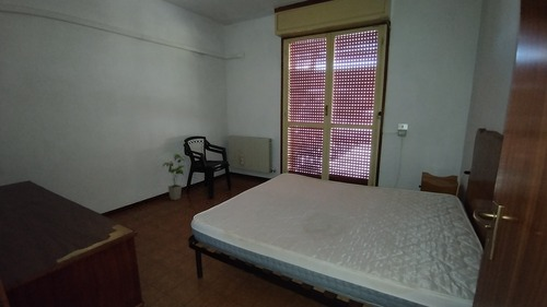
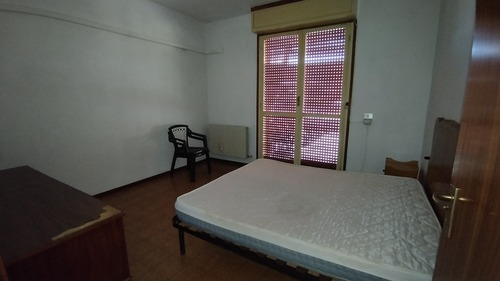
- house plant (176, 177)
